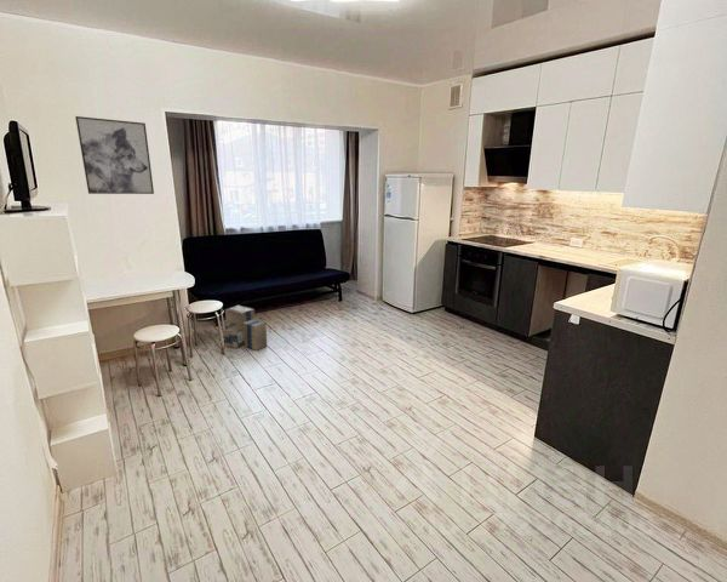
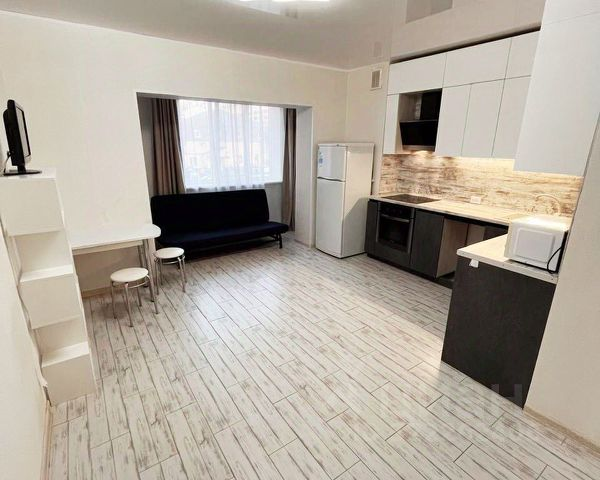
- cardboard box (241, 327)
- wall art (116, 158)
